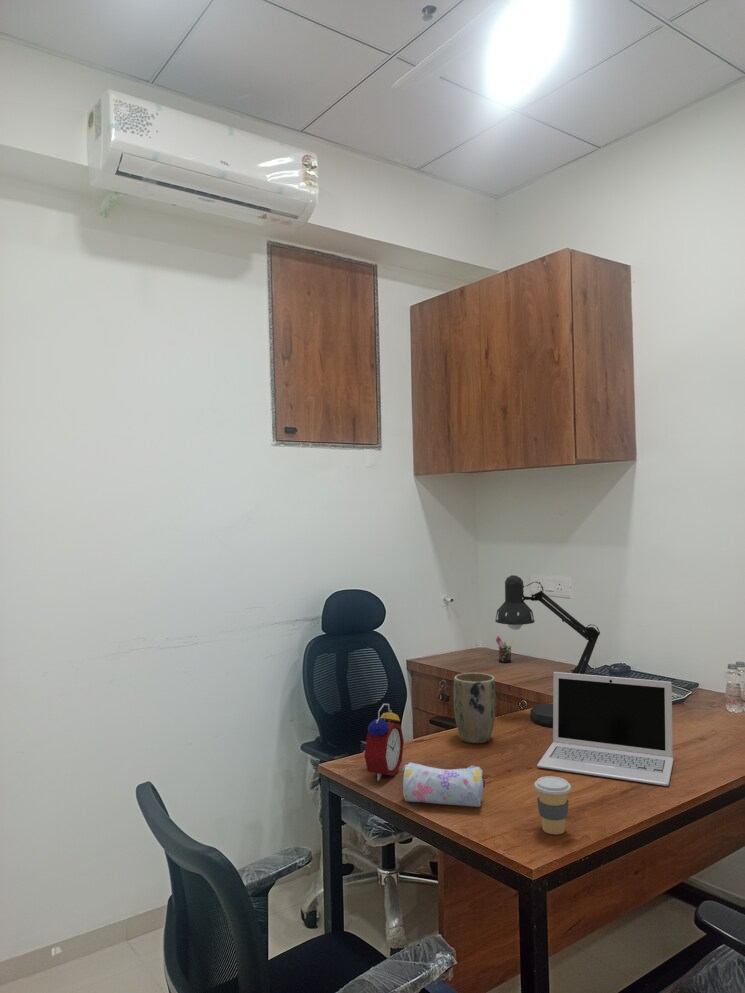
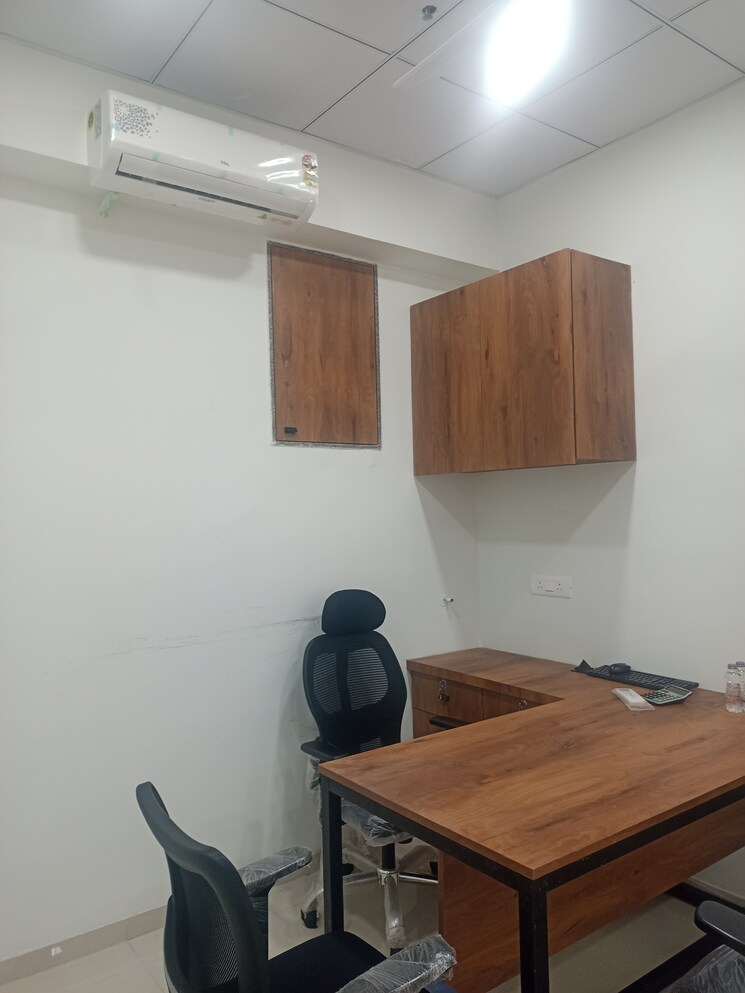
- alarm clock (380, 738)
- plant pot (474, 708)
- laptop (605, 724)
- pen holder (504, 649)
- coffee cup (552, 805)
- desk lamp (533, 622)
- pencil case (443, 784)
